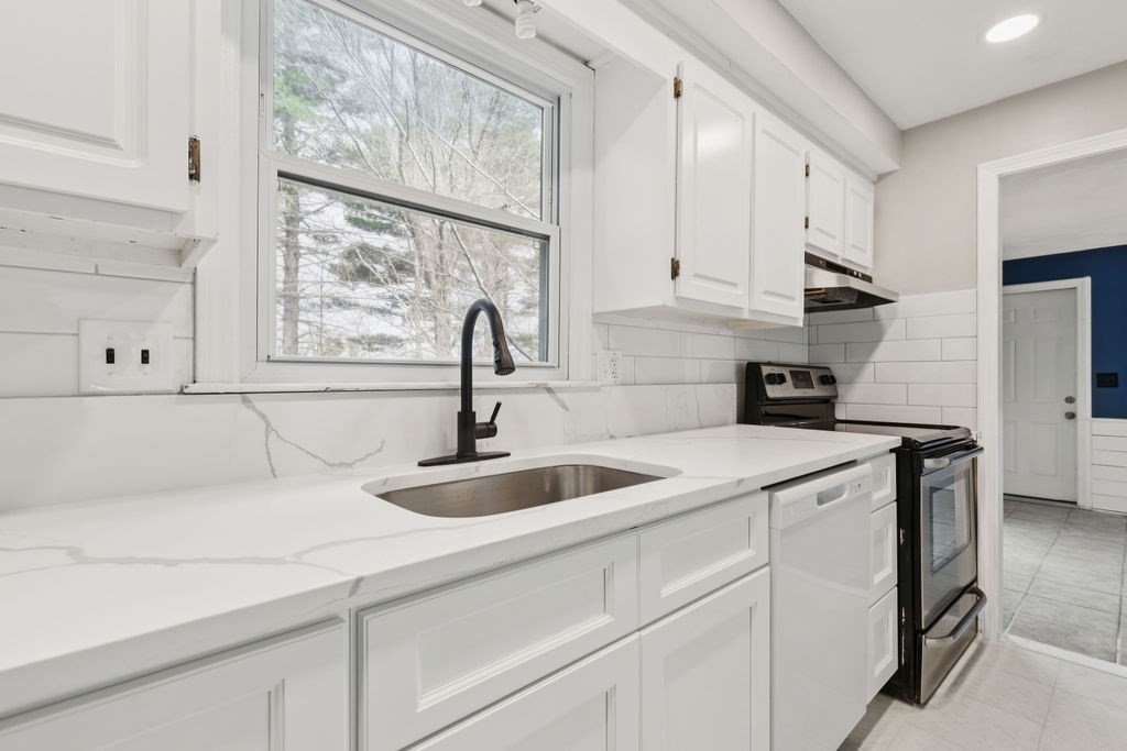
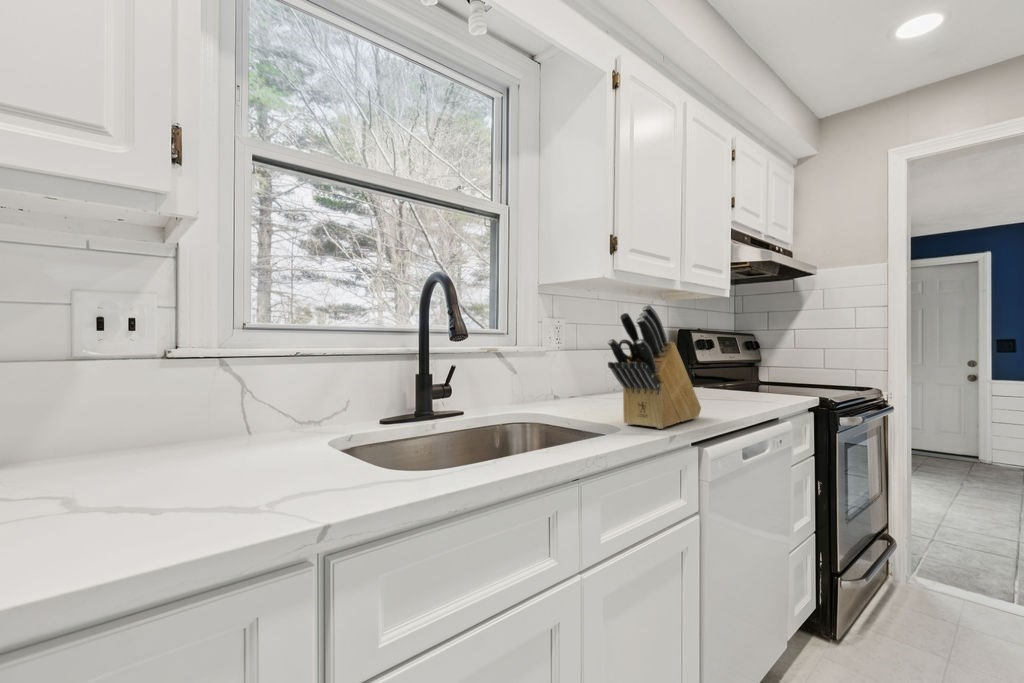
+ knife block (656, 365)
